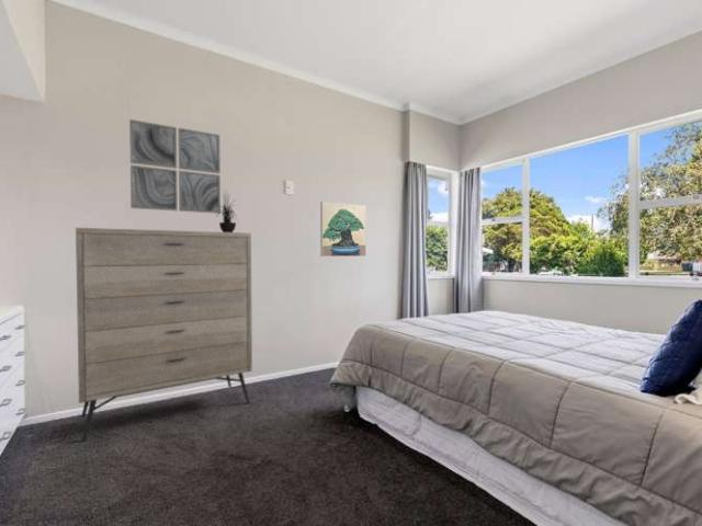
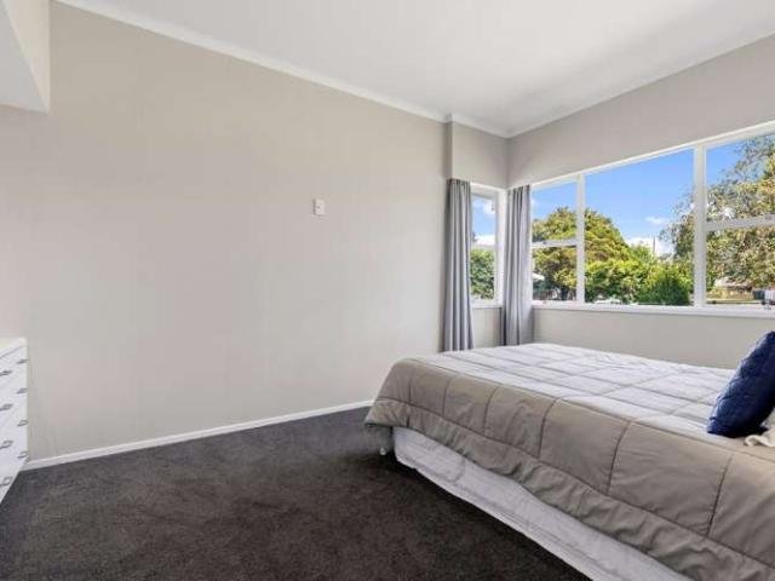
- dresser (168, 321)
- potted plant (226, 207)
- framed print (343, 230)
- wall art (176, 170)
